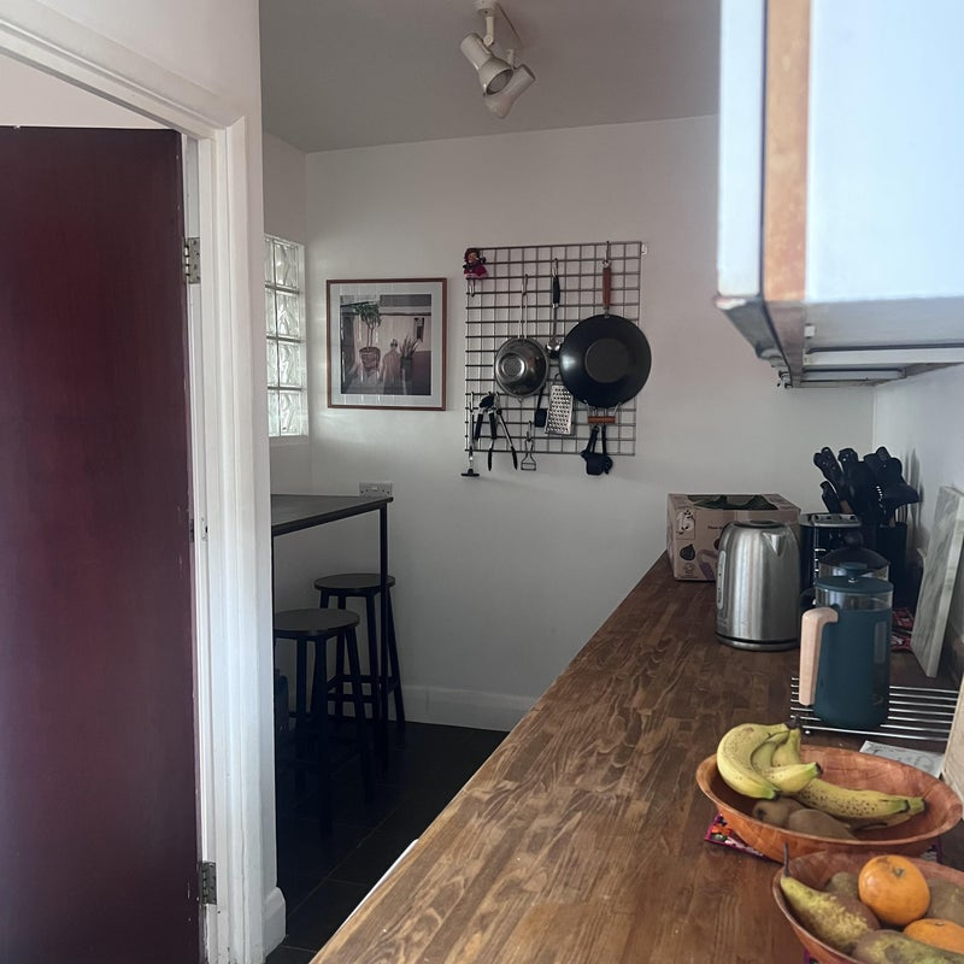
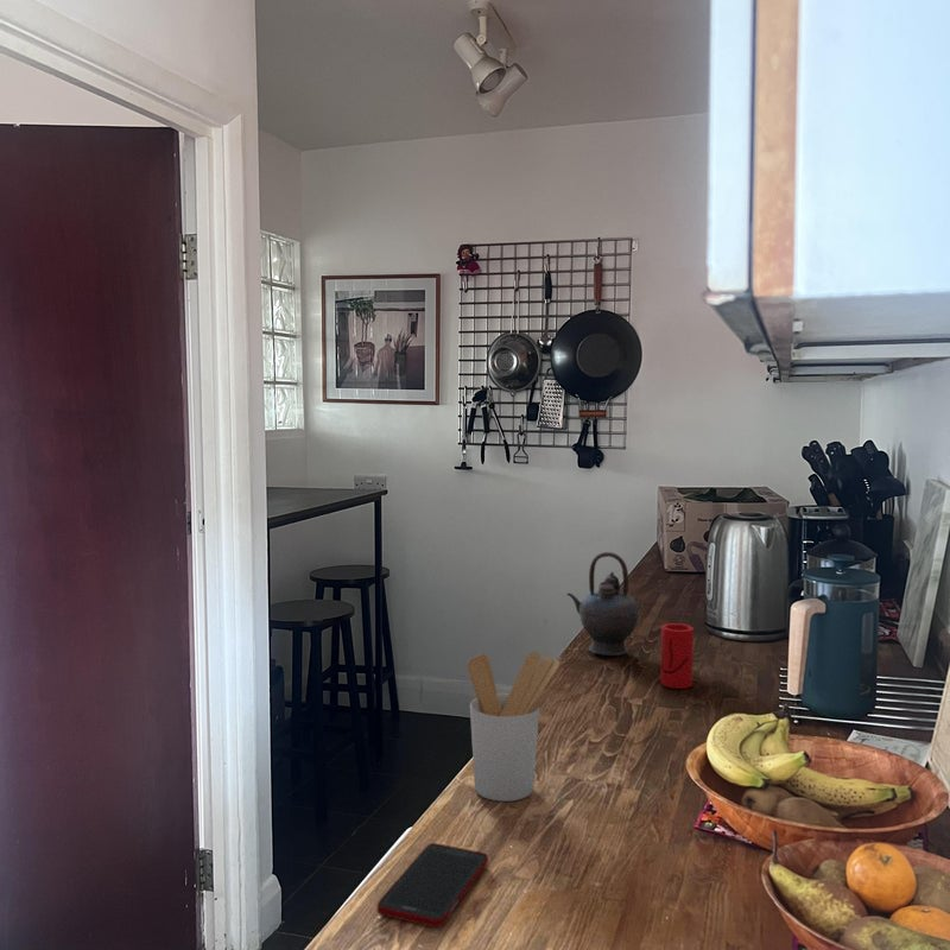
+ cell phone (435, 882)
+ utensil holder (515, 721)
+ cup (677, 654)
+ teapot (602, 601)
